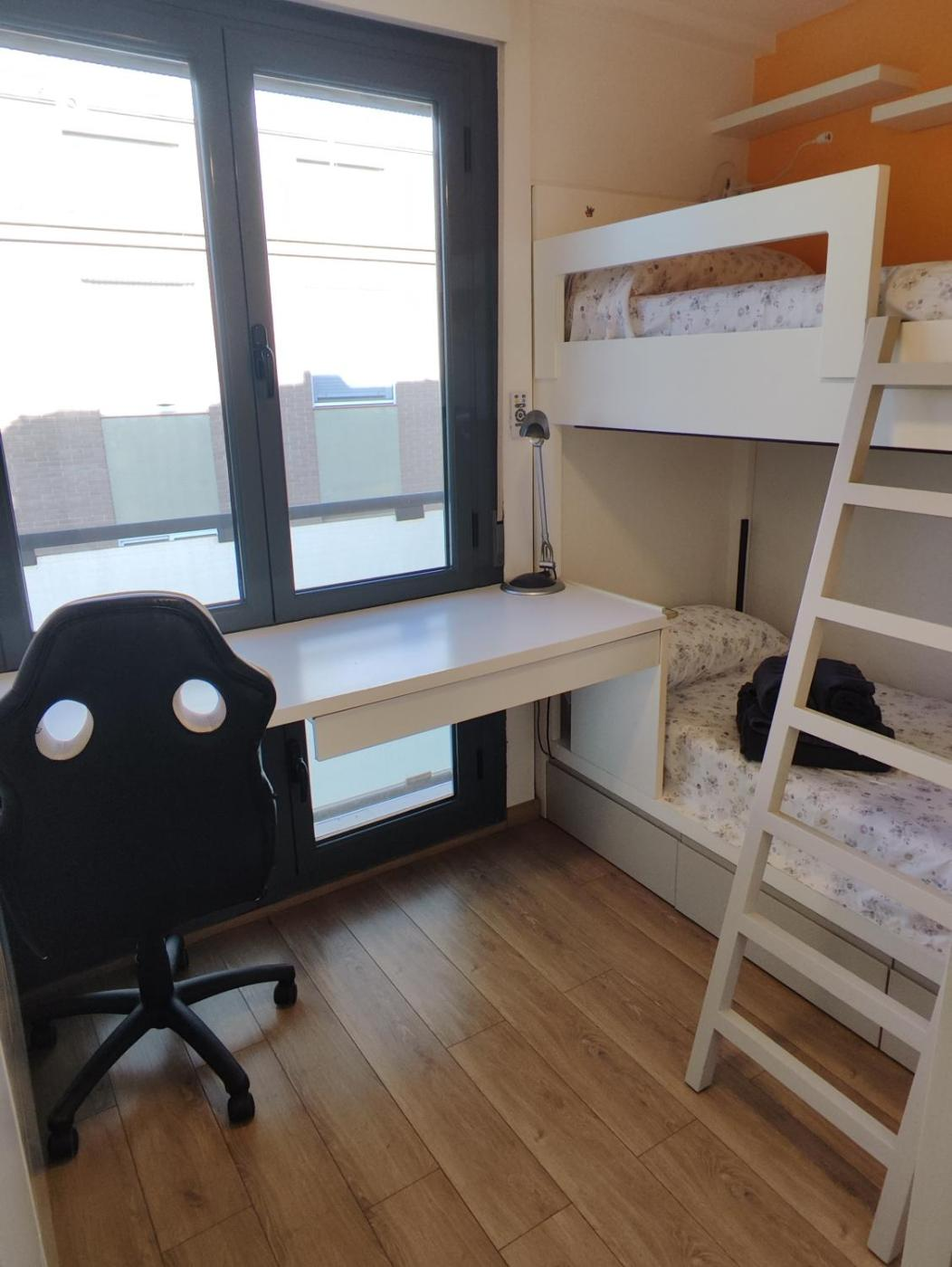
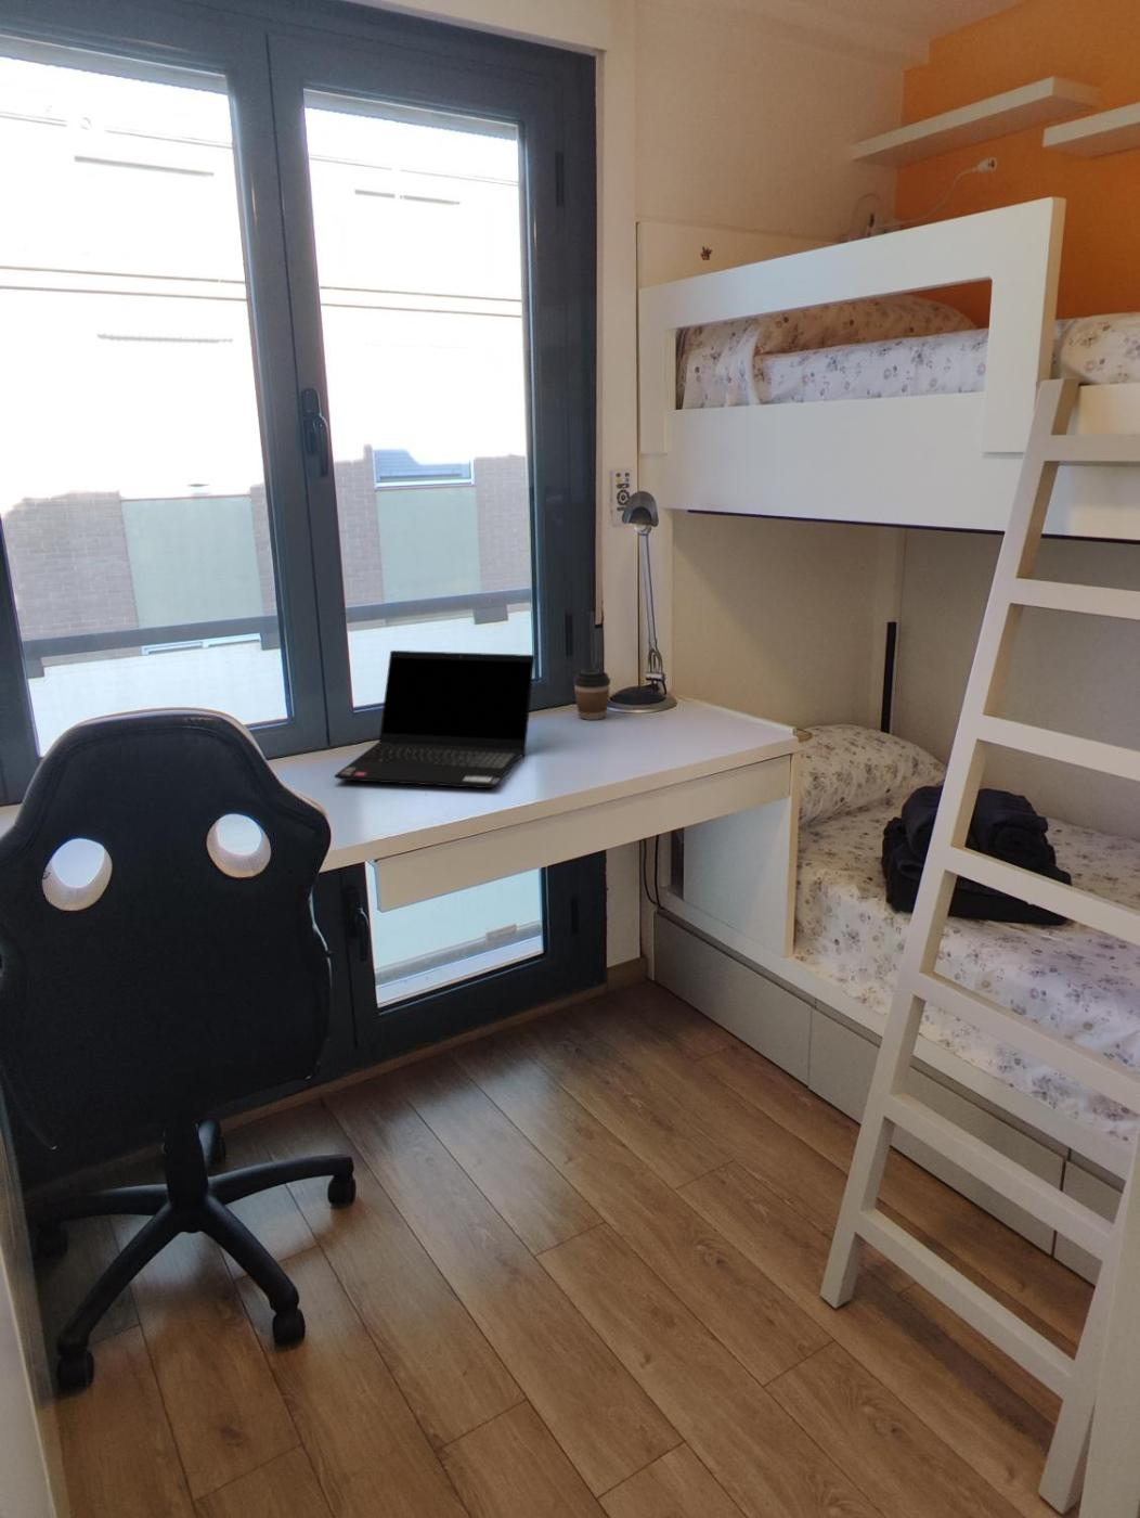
+ coffee cup (592, 691)
+ laptop computer (439, 715)
